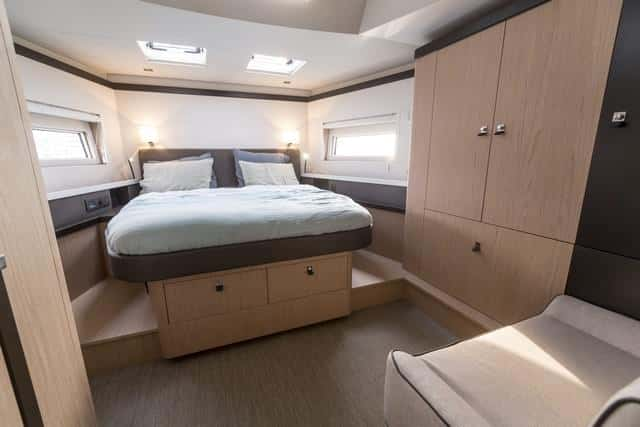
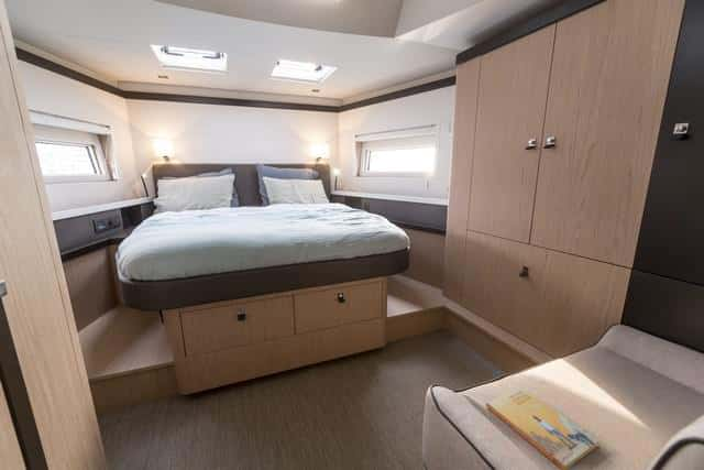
+ book (538, 422)
